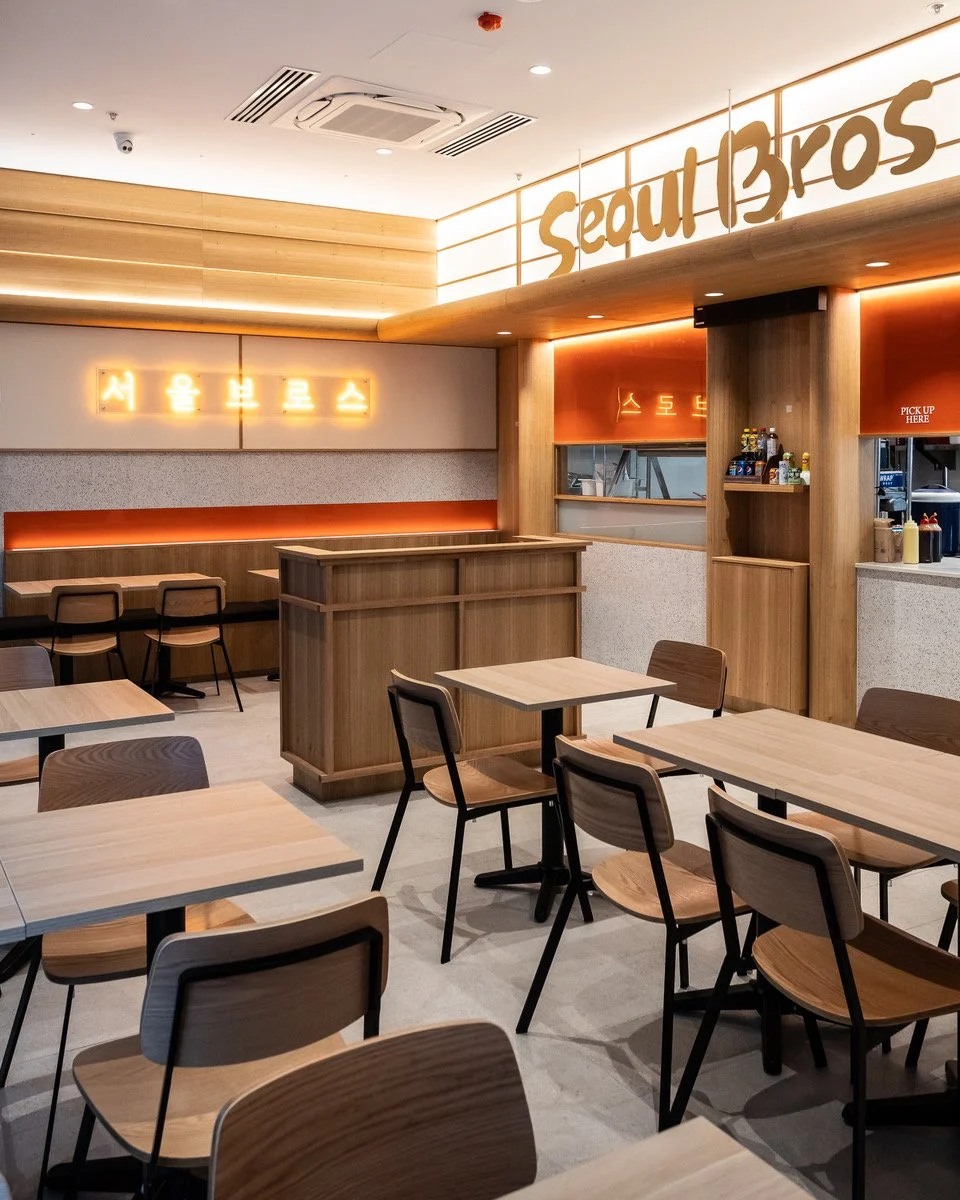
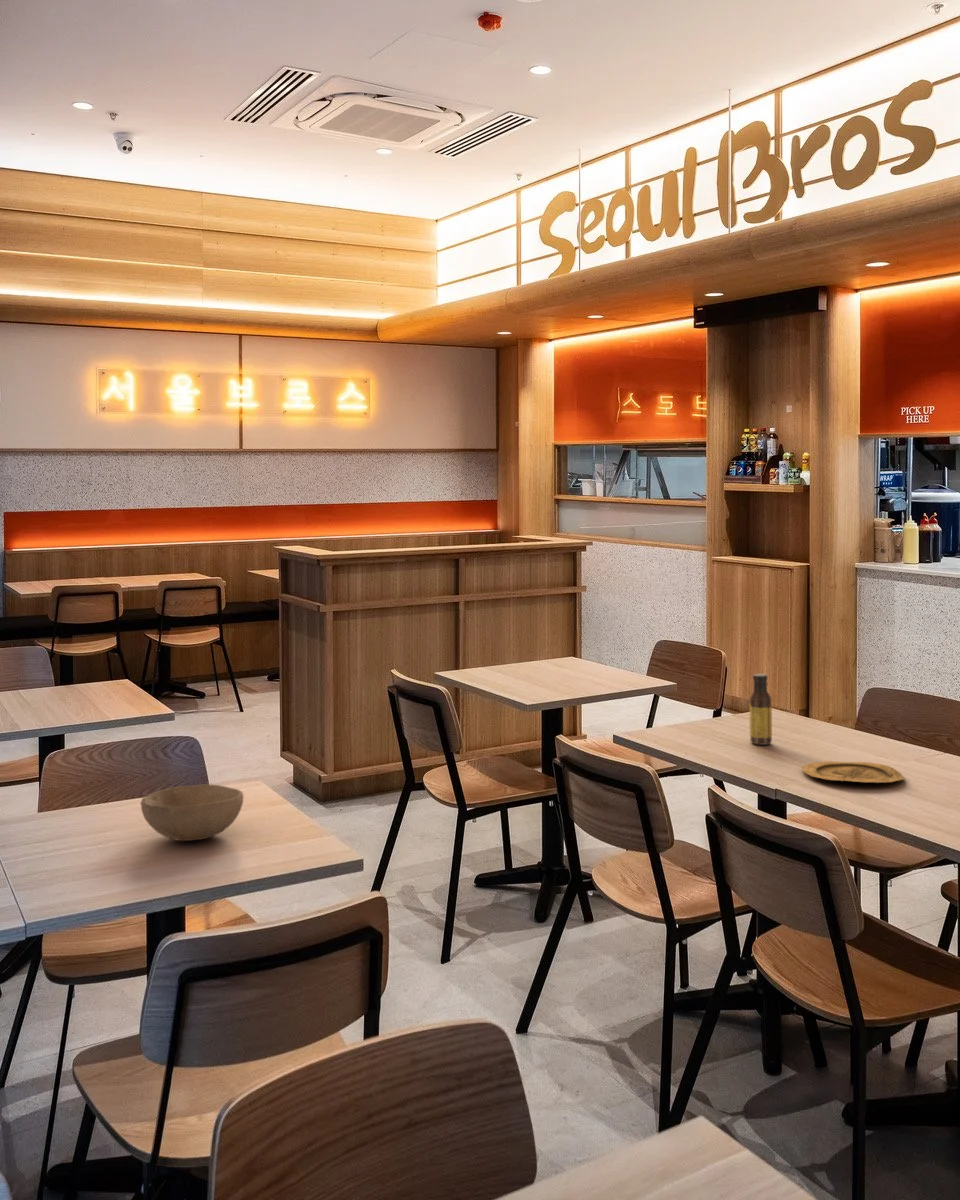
+ sauce bottle (760, 708)
+ plate (852, 773)
+ bowl (192, 815)
